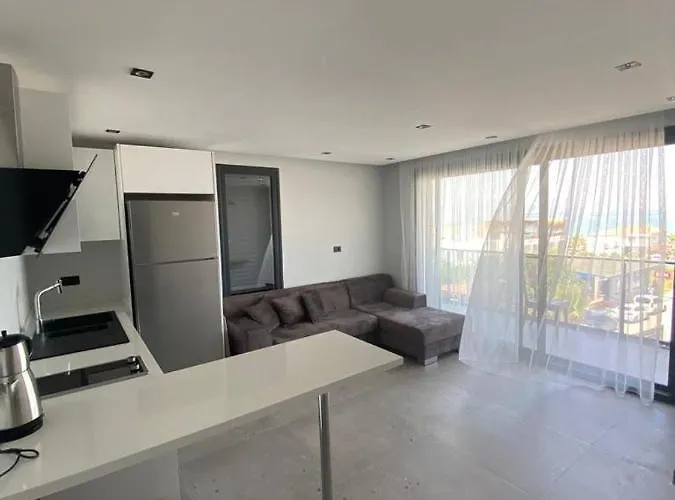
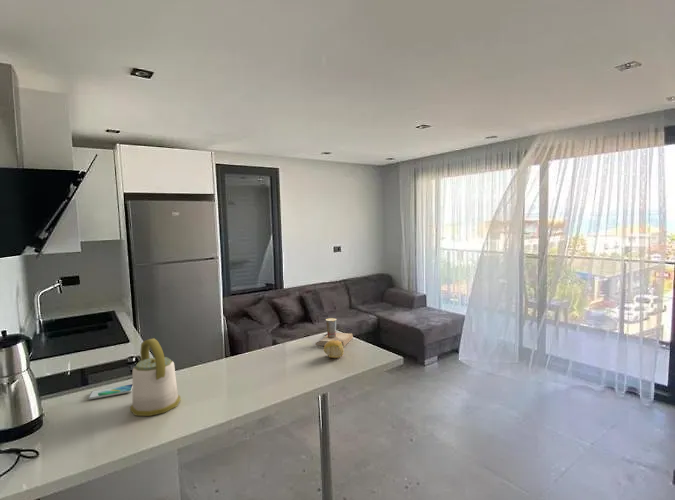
+ kettle (152, 371)
+ cup (332, 330)
+ smartphone (111, 391)
+ fruit (334, 348)
